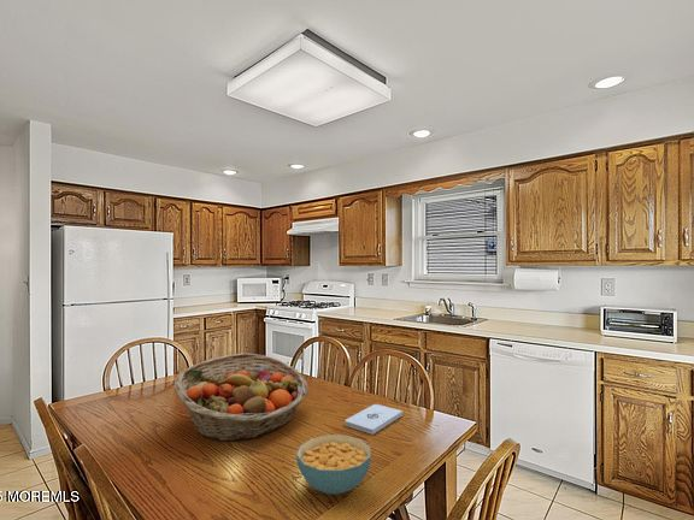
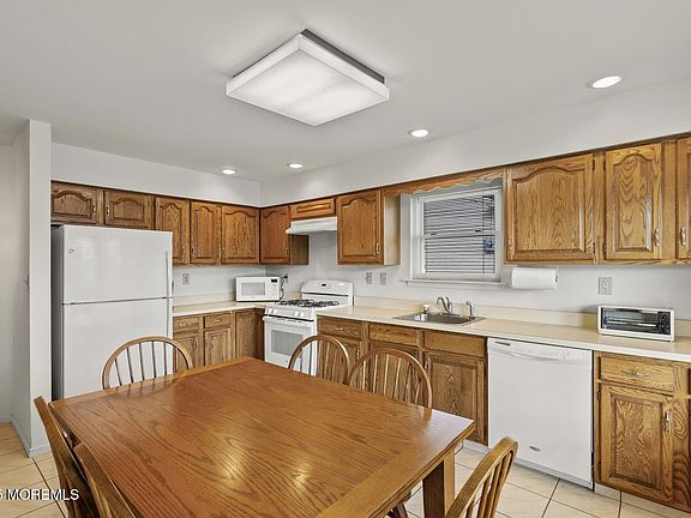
- cereal bowl (334, 468)
- fruit basket (245, 392)
- notepad (374, 418)
